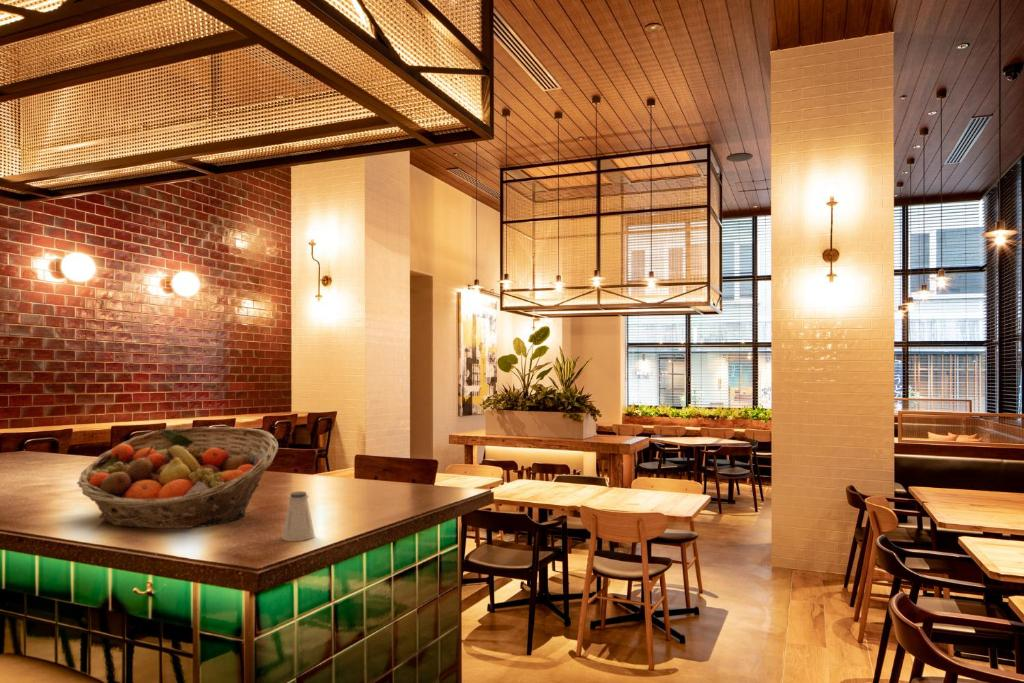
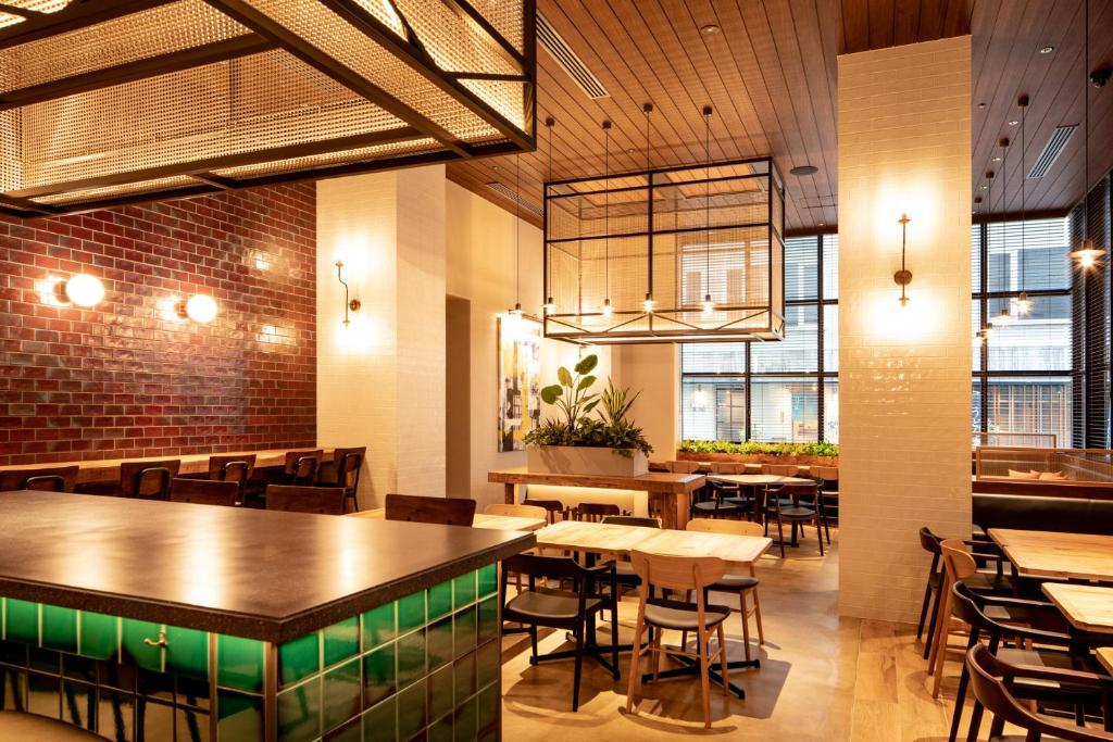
- saltshaker (298, 514)
- fruit basket (182, 474)
